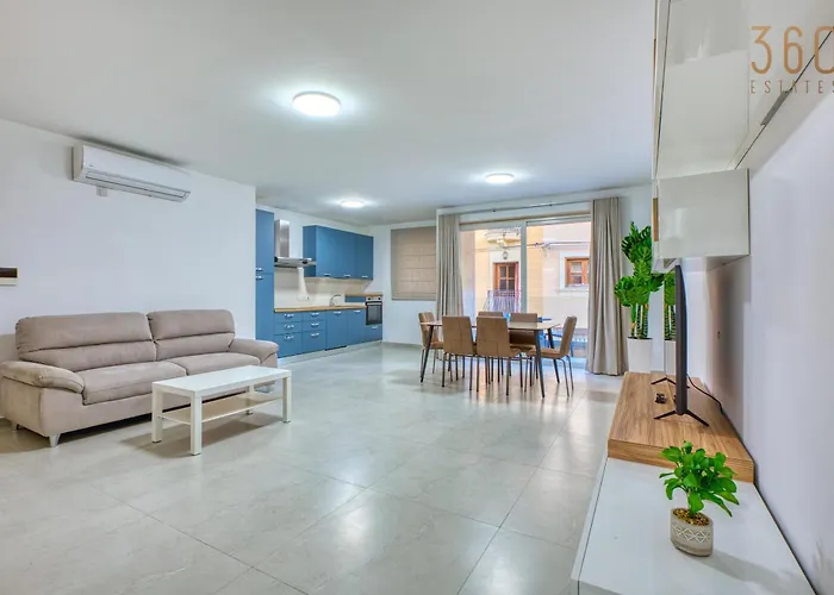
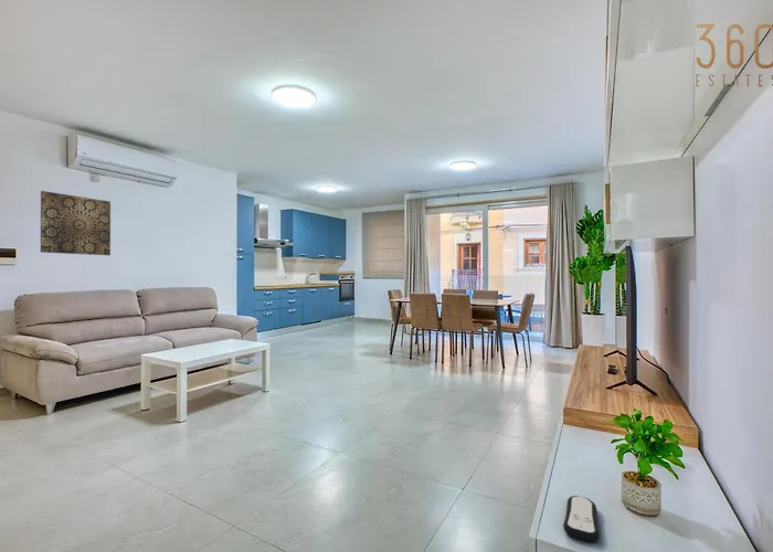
+ wall art (77, 225)
+ remote control (581, 516)
